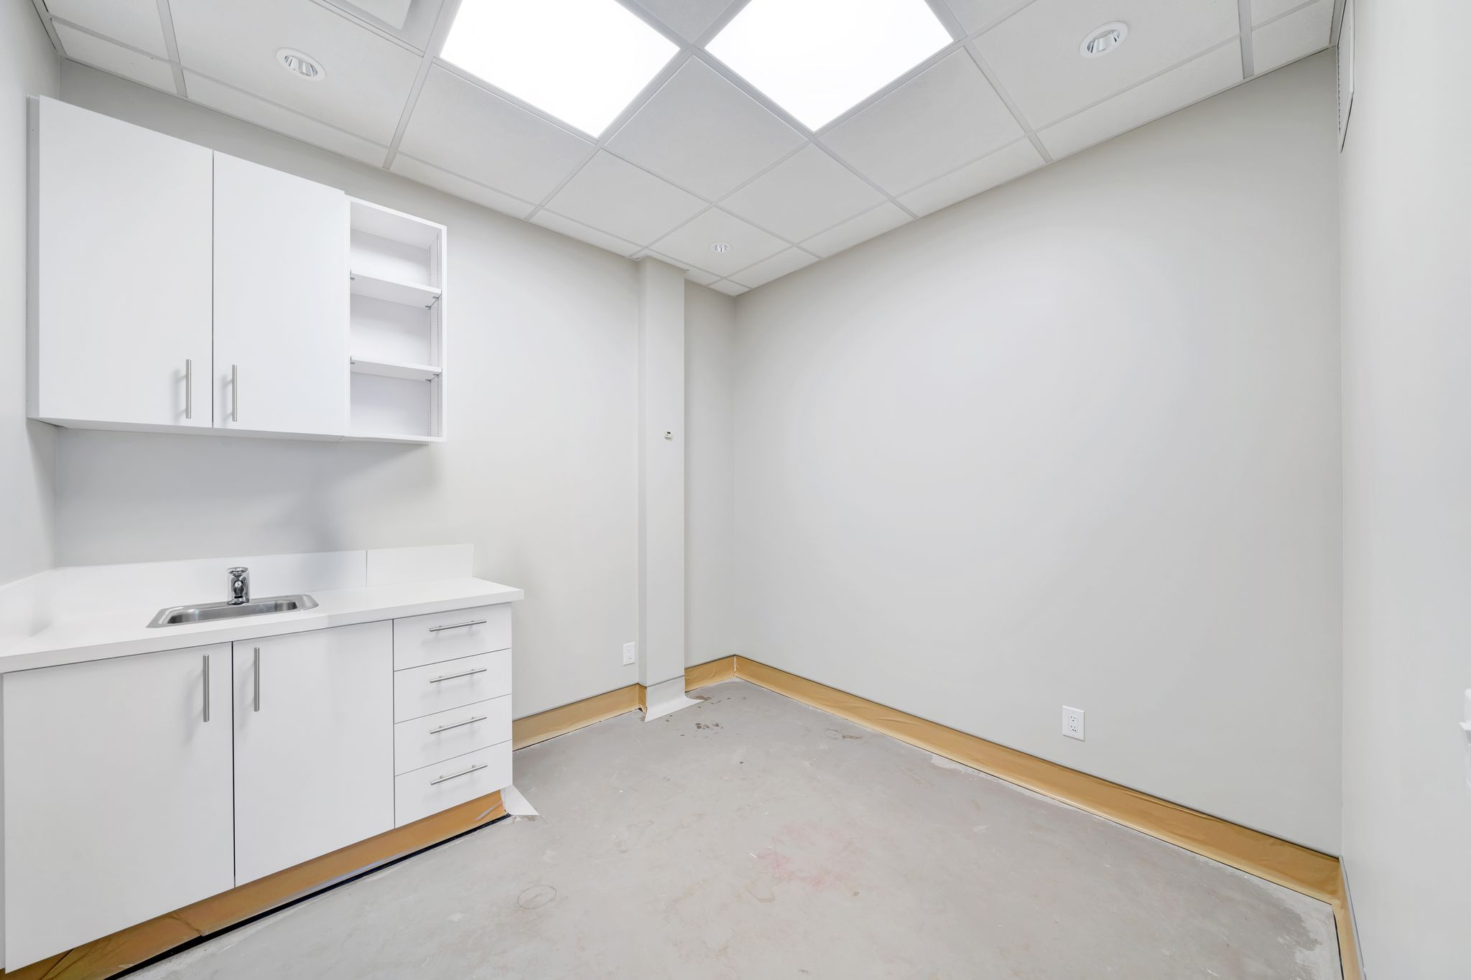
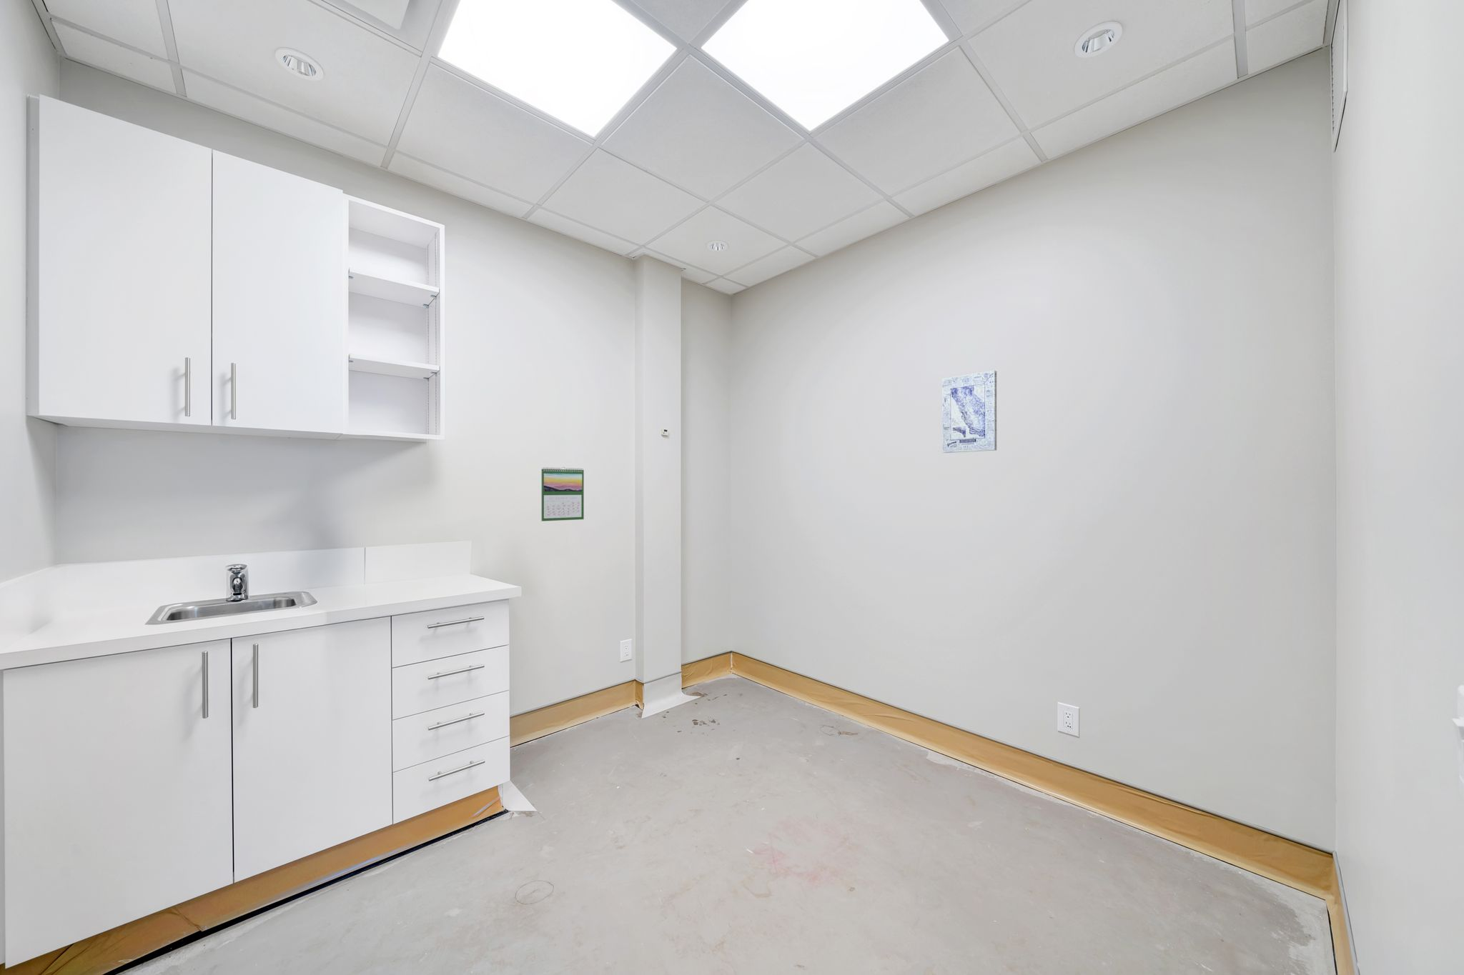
+ calendar (563, 494)
+ wall art (969, 412)
